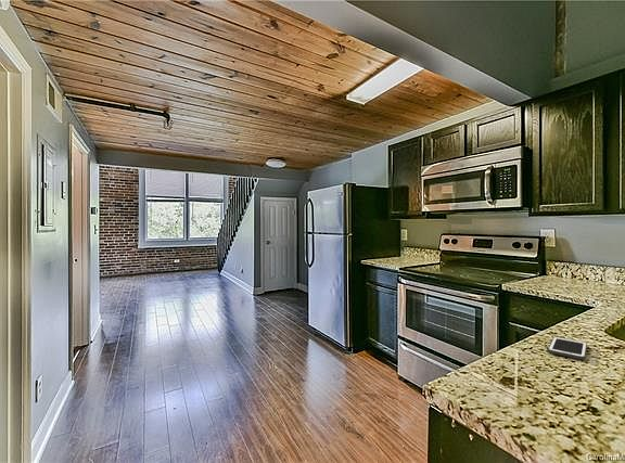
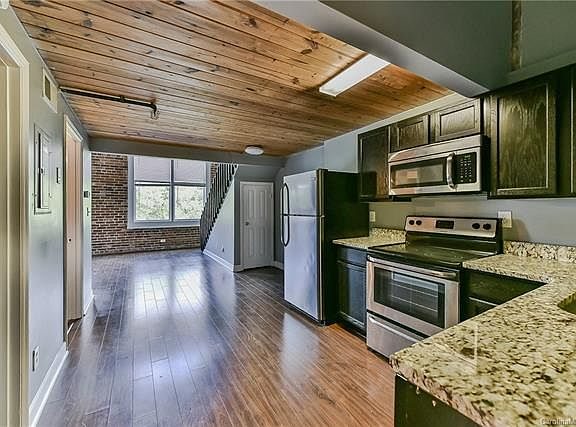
- cell phone (567, 347)
